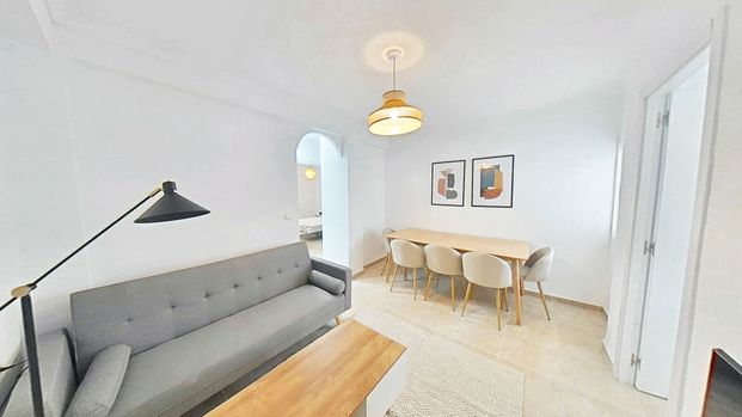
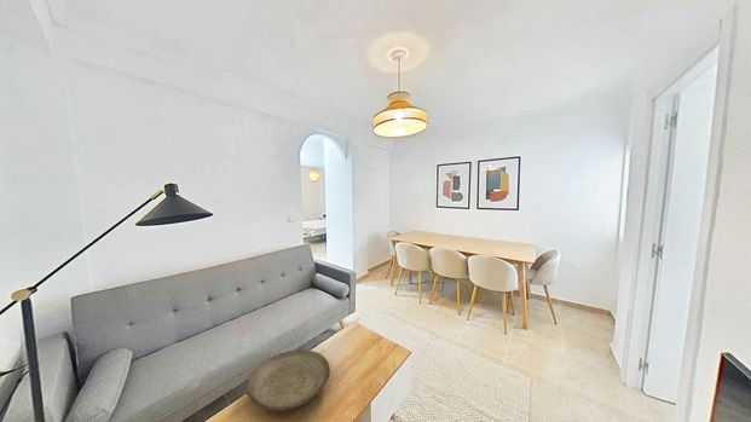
+ decorative bowl (290, 382)
